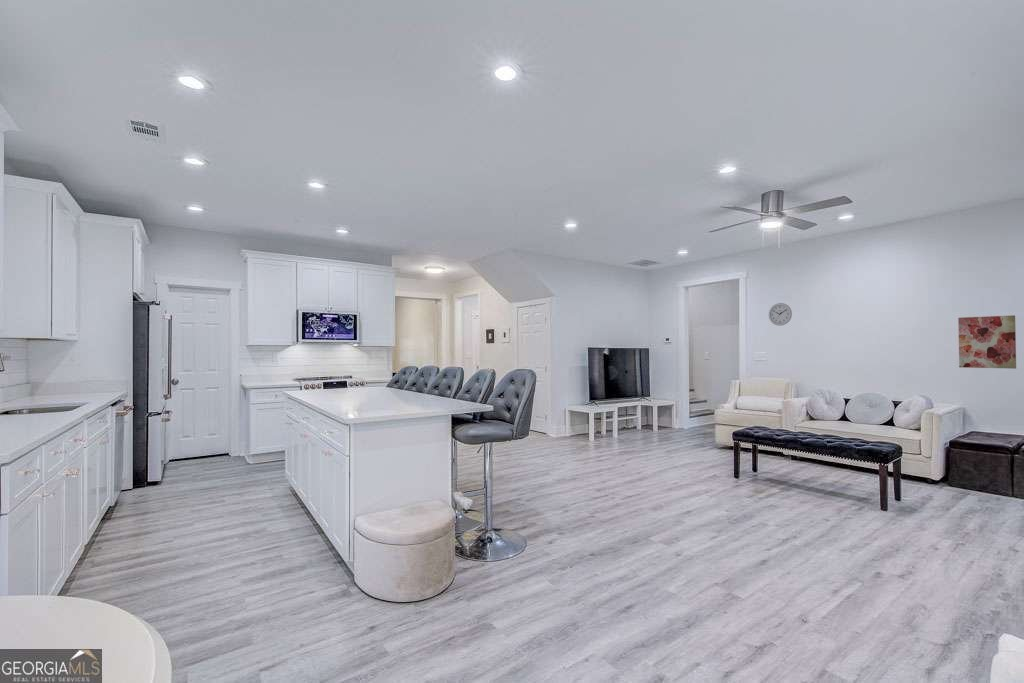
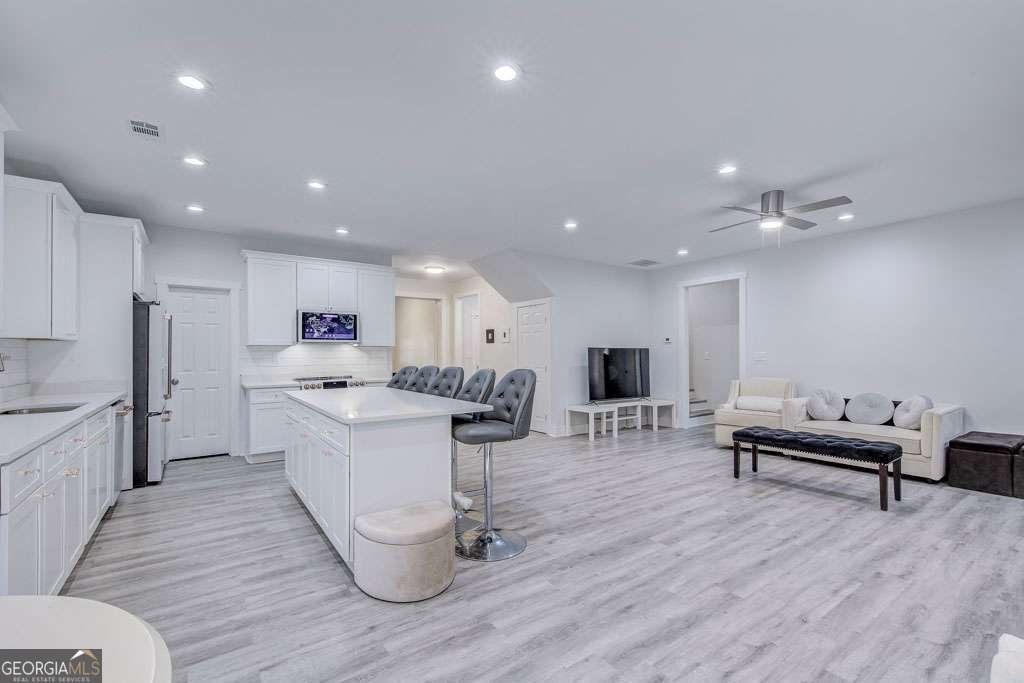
- wall art (986, 342)
- wall clock (779, 314)
